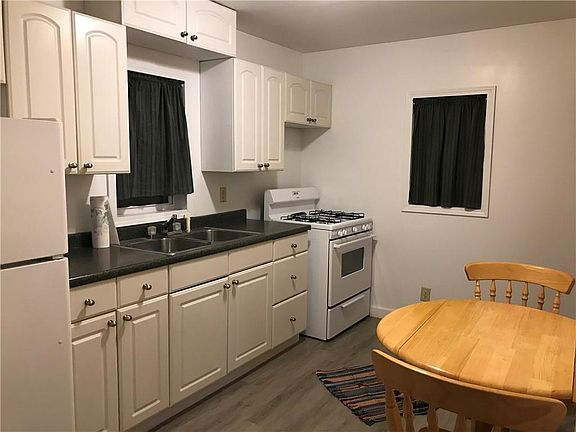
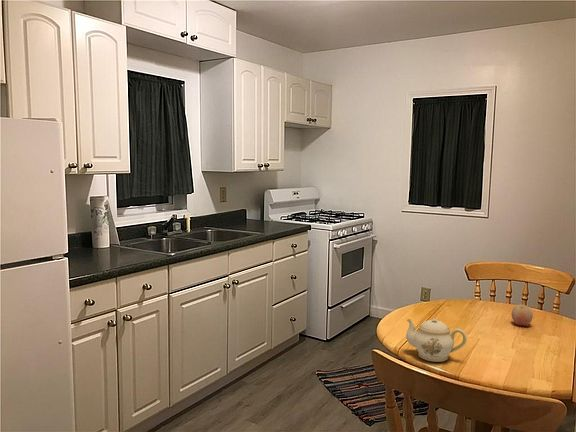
+ fruit (522, 315)
+ teapot (435, 337)
